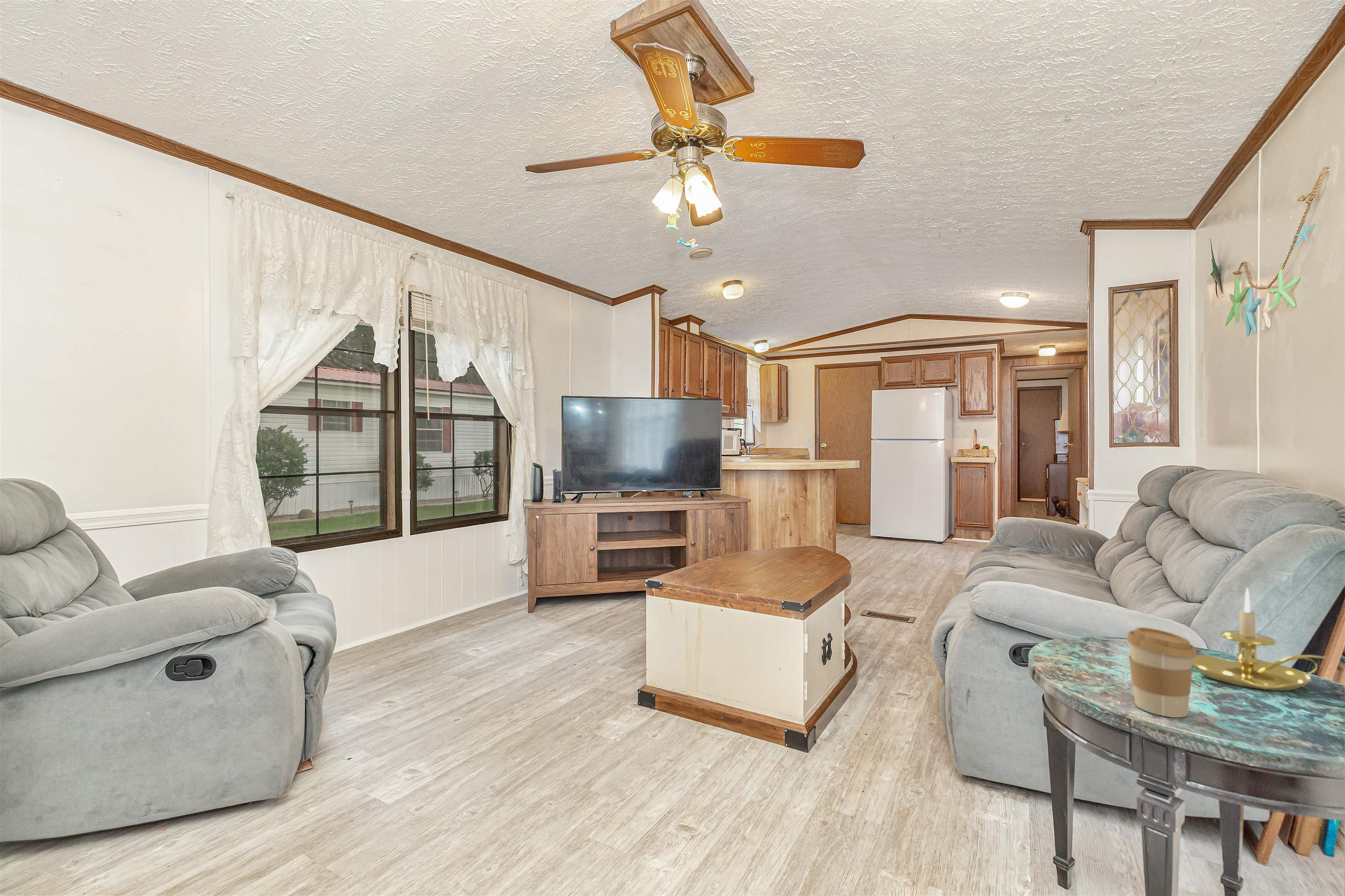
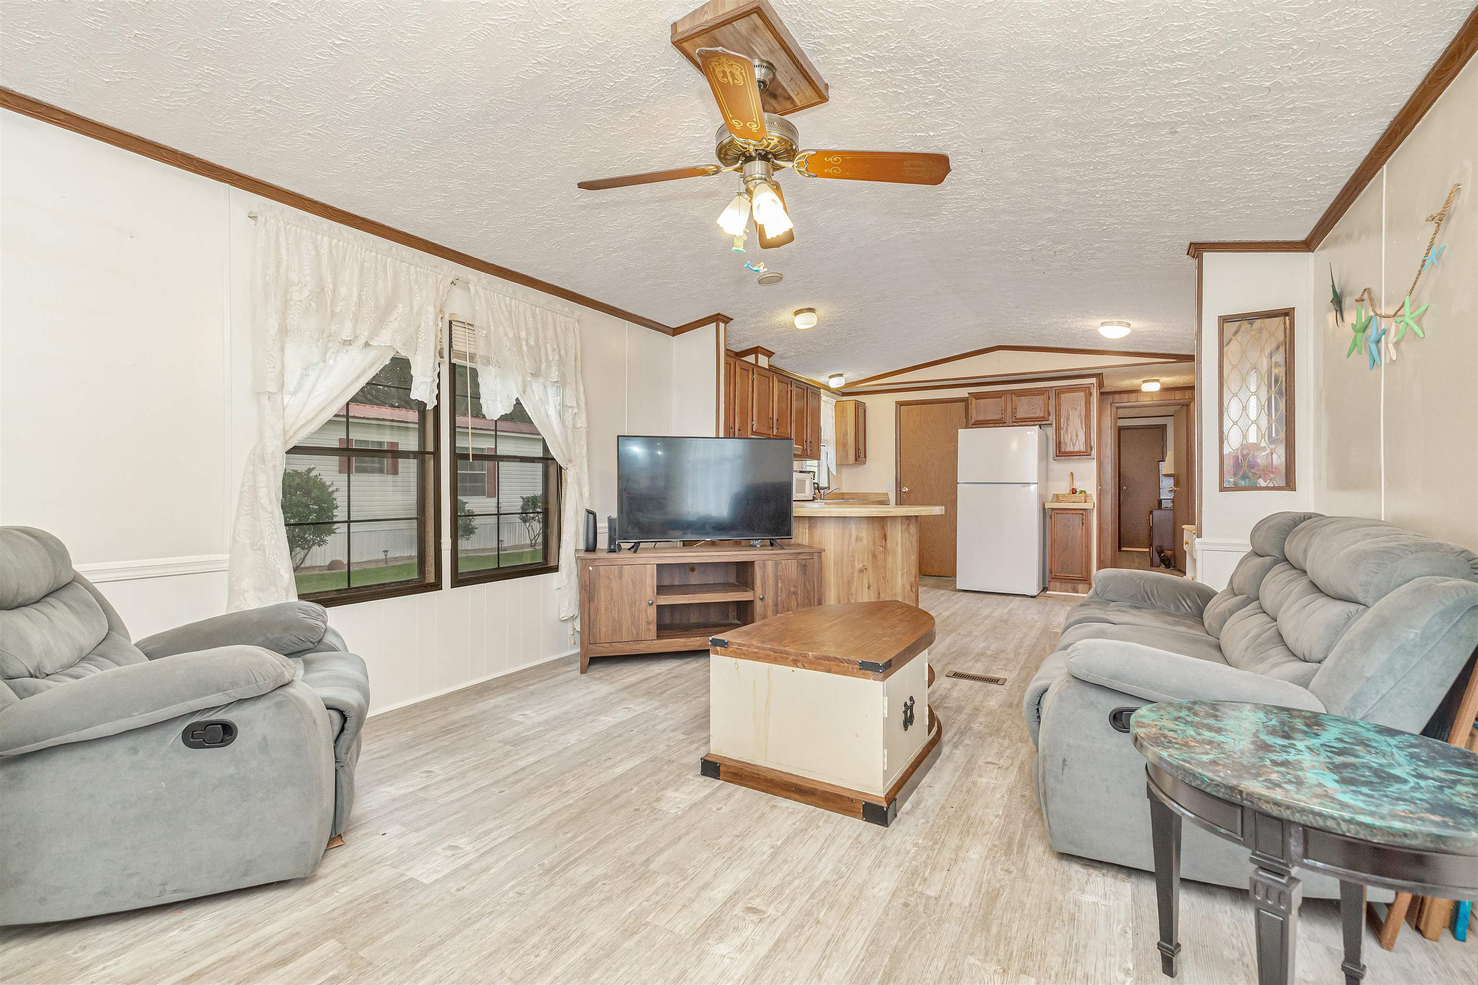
- coffee cup (1161, 670)
- candle holder (1257, 634)
